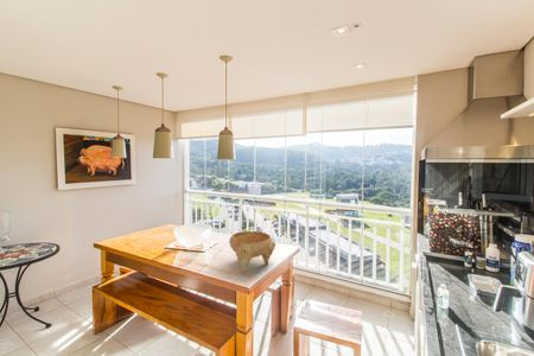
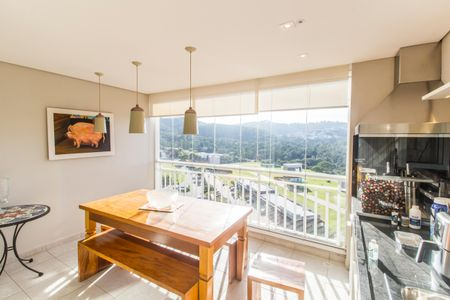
- decorative bowl (248, 250)
